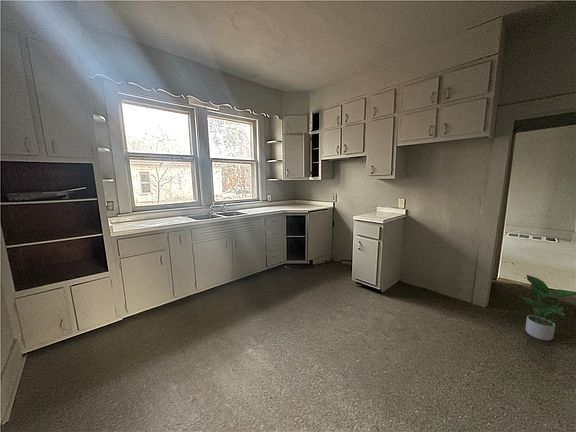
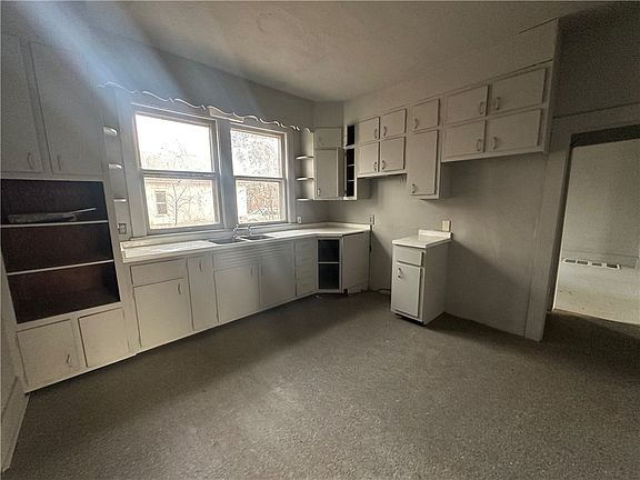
- potted plant (544, 310)
